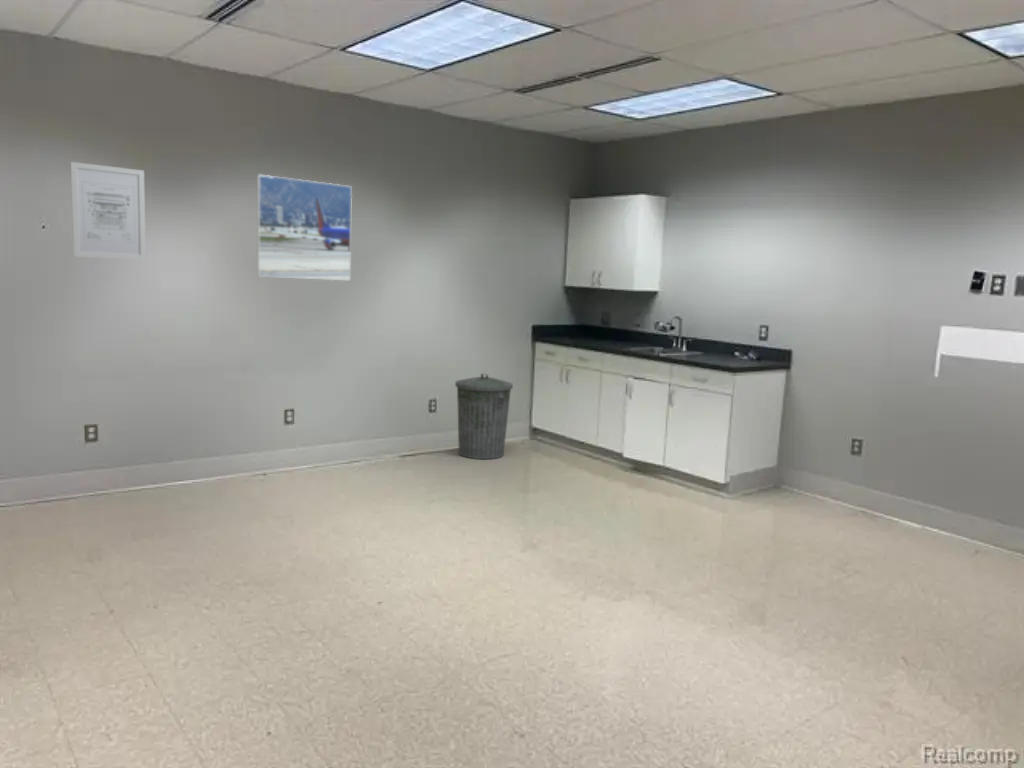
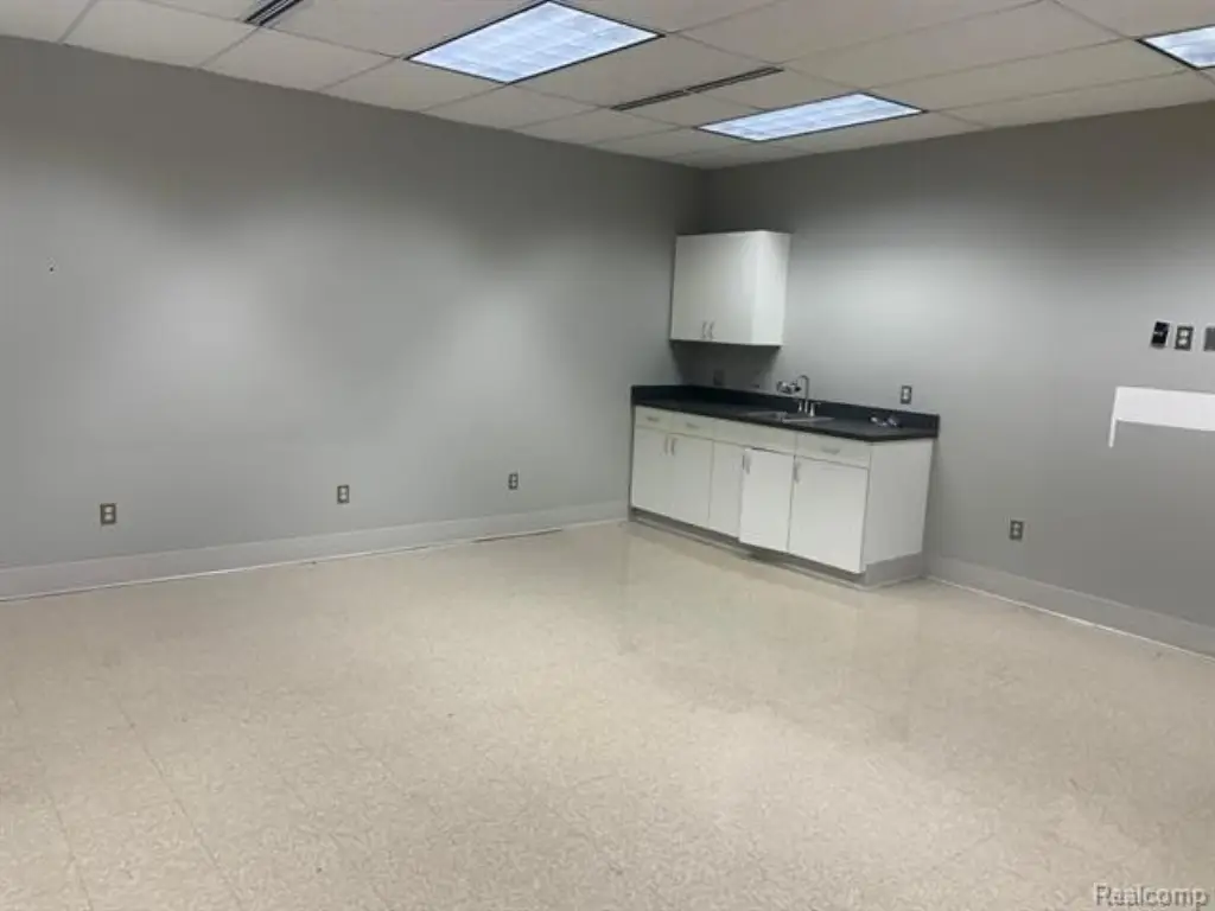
- wall art (109, 212)
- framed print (305, 230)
- trash can (482, 414)
